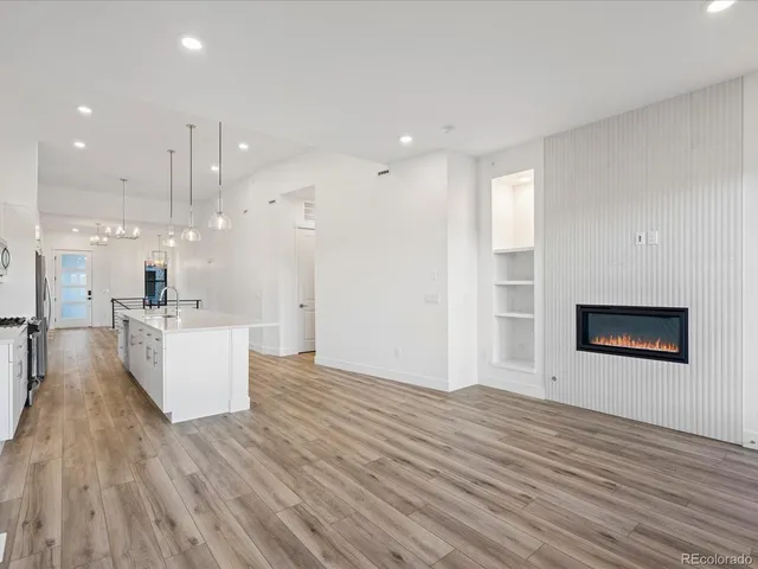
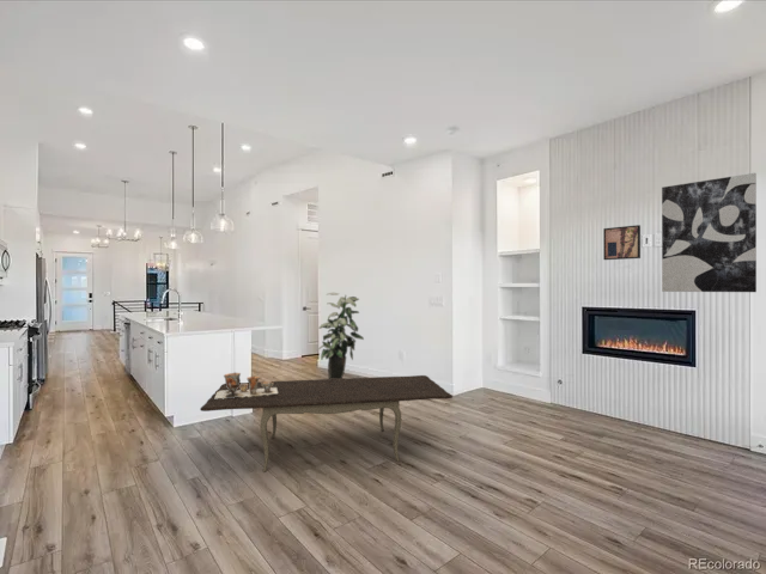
+ ceramic vessel (248, 381)
+ wall art (621, 243)
+ dining table (330, 413)
+ indoor plant (338, 336)
+ wall art (706, 236)
